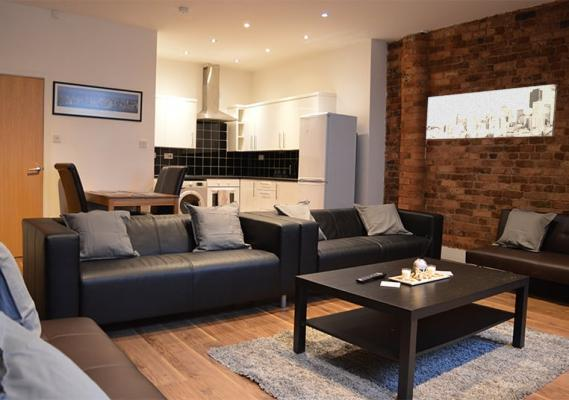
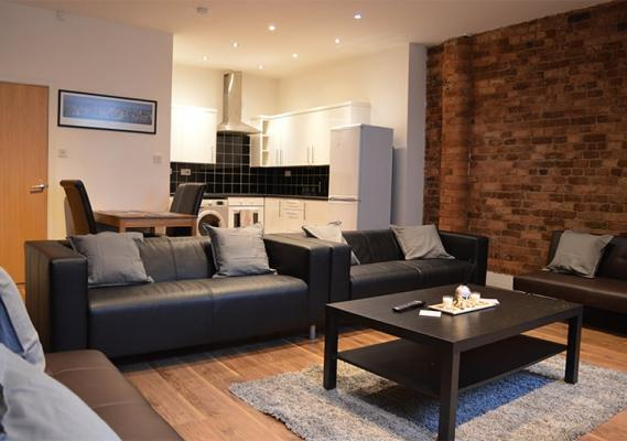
- wall art (484, 114)
